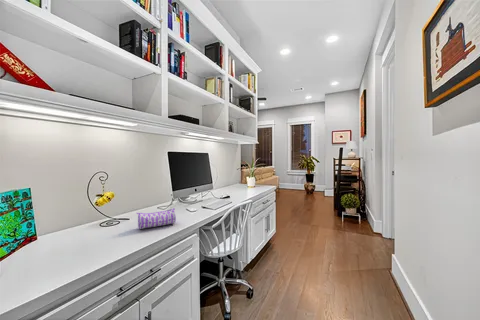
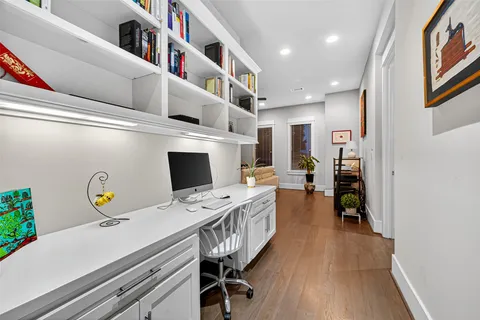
- pencil case (157, 218)
